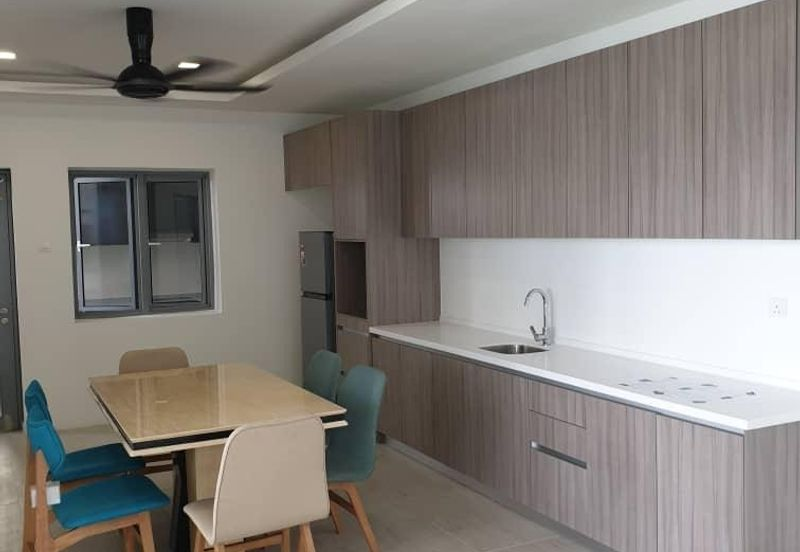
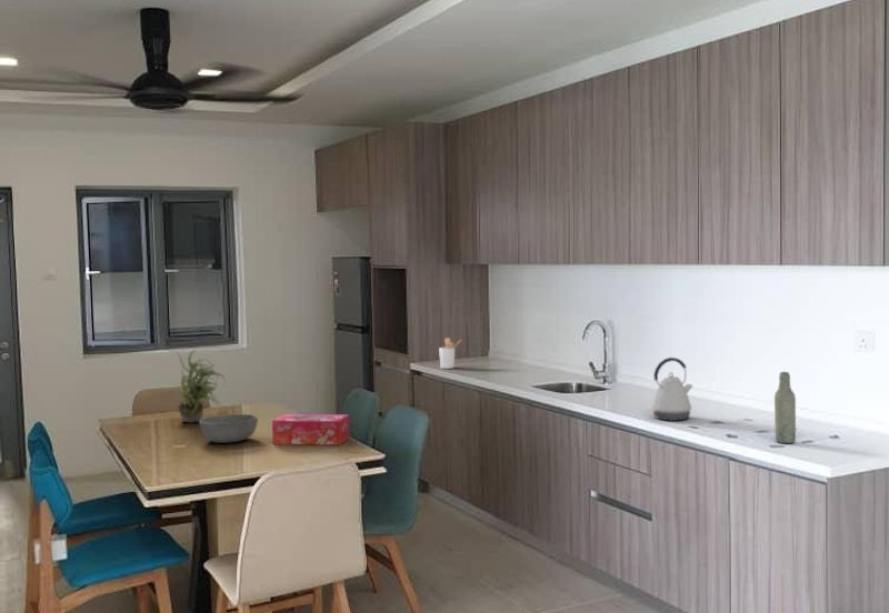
+ bottle (785, 406)
+ potted plant (196, 384)
+ tissue box (311, 429)
+ utensil holder (451, 352)
+ kettle (672, 388)
+ bowl (229, 429)
